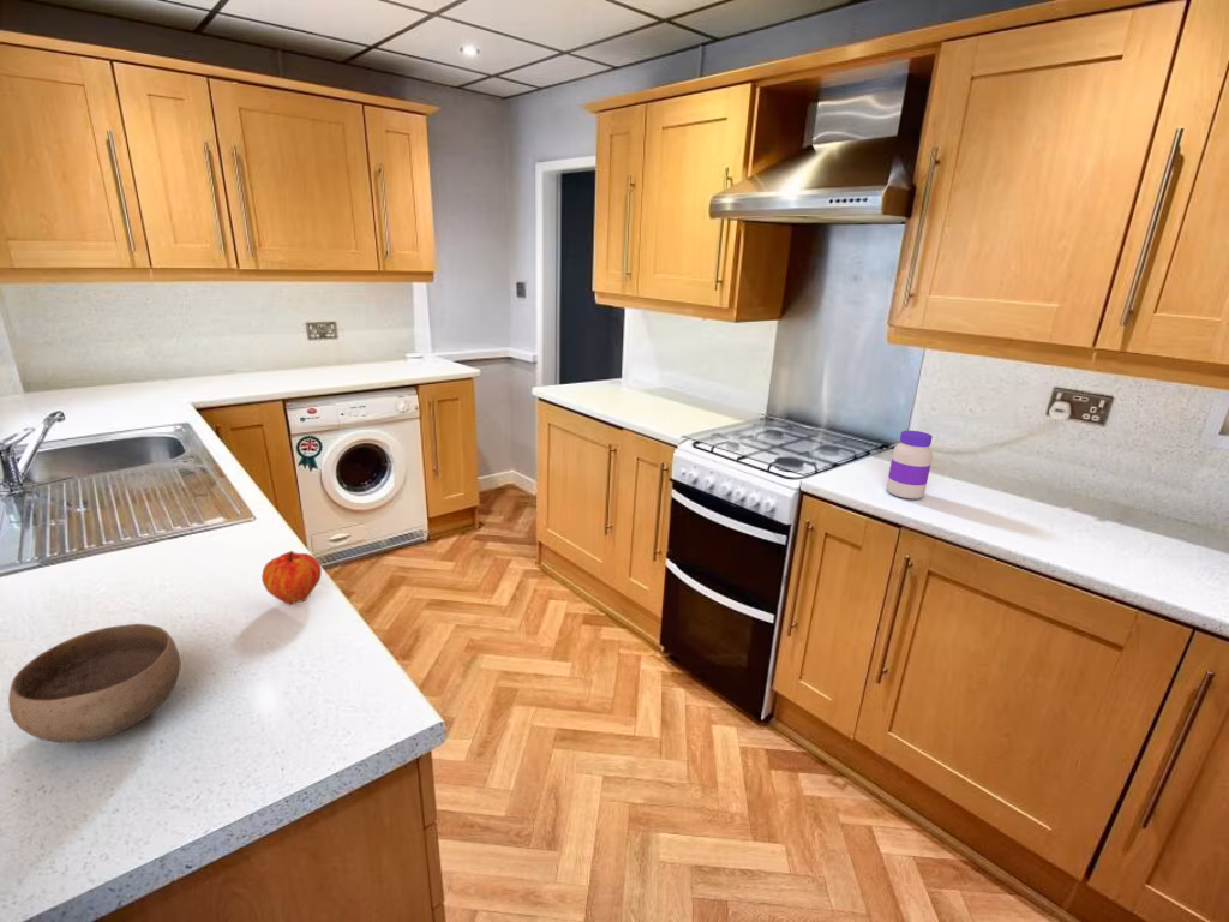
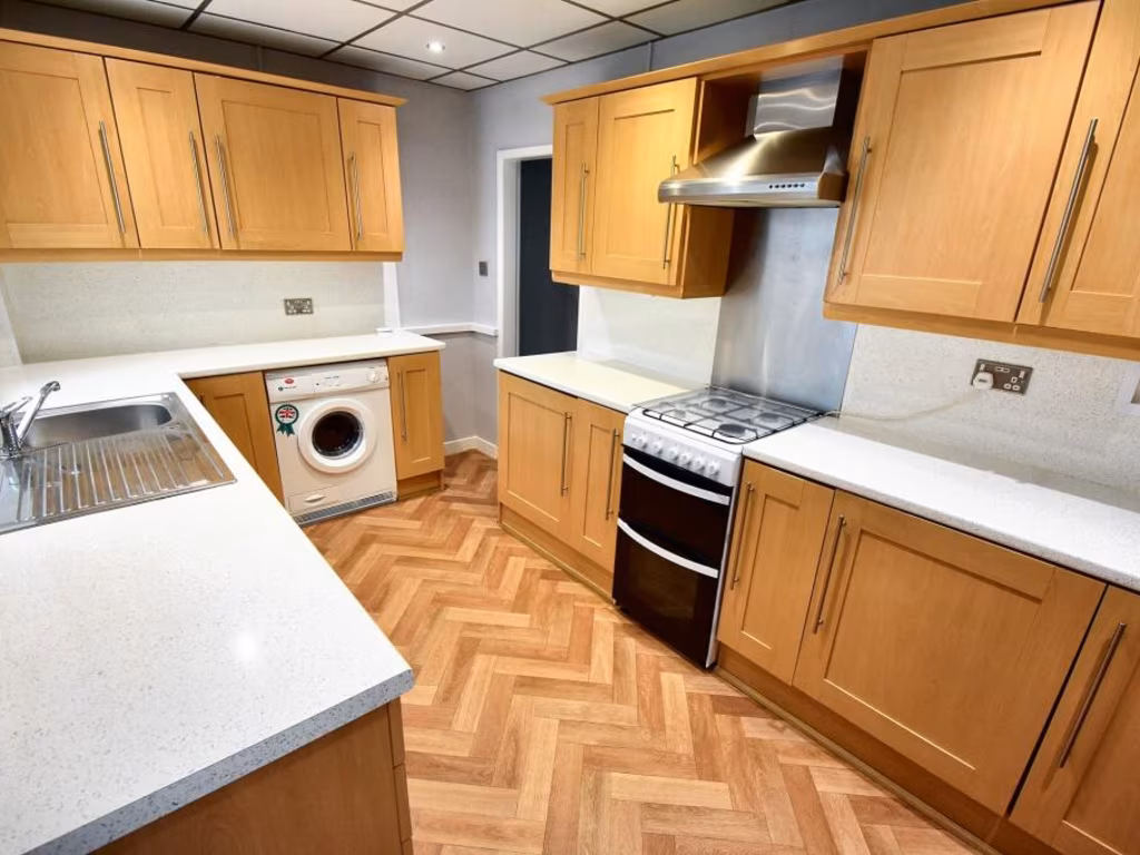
- fruit (292, 575)
- bowl (102, 689)
- jar (910, 463)
